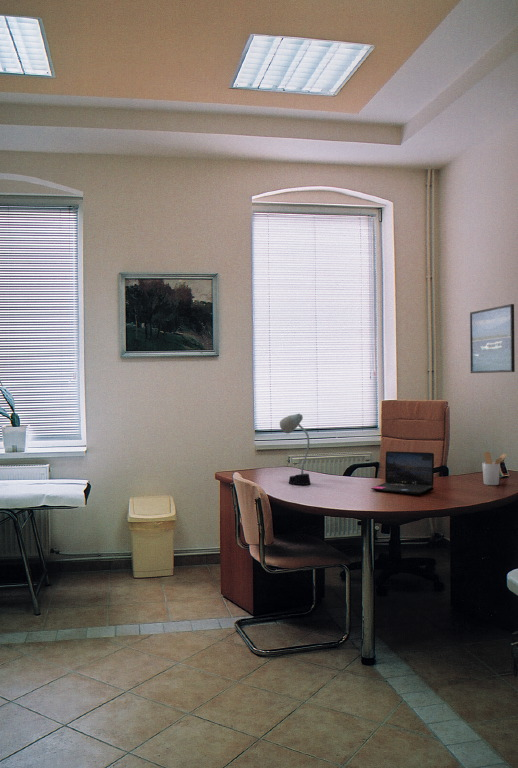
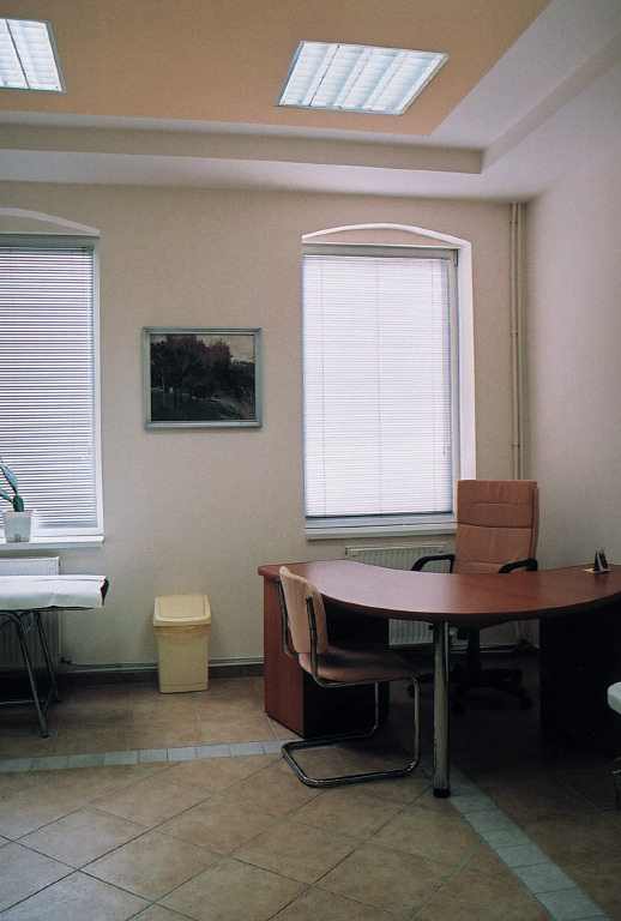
- laptop (402, 471)
- utensil holder (495, 468)
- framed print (491, 340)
- desk lamp (306, 451)
